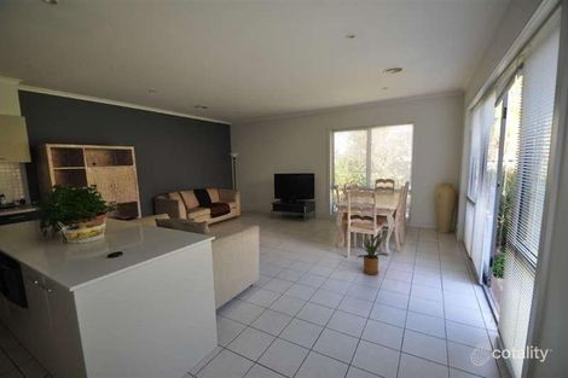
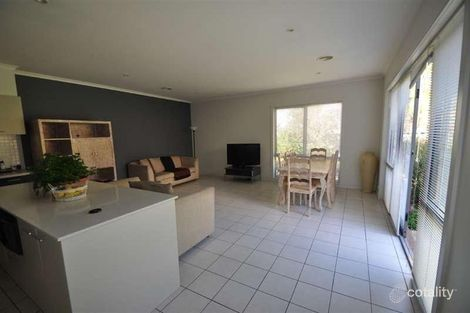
- house plant (370, 251)
